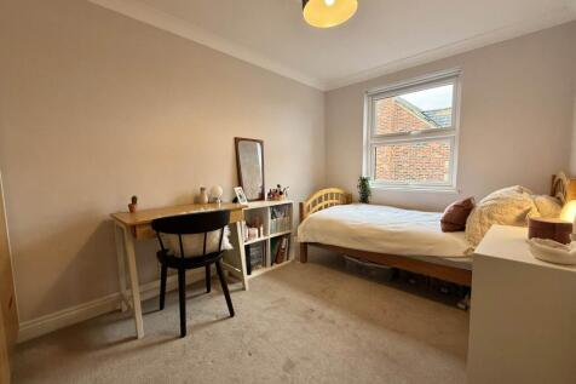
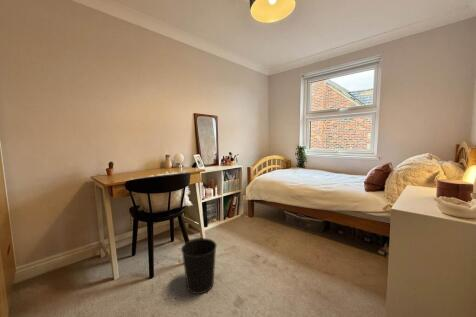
+ wastebasket (199, 265)
